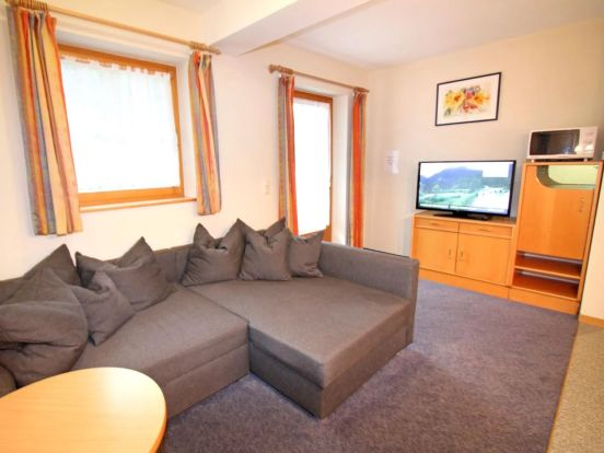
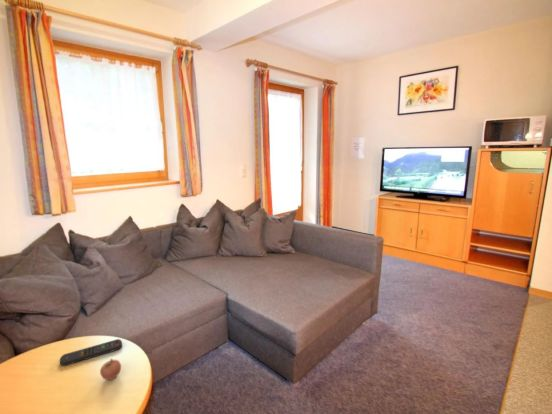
+ remote control (92, 351)
+ fruit (110, 368)
